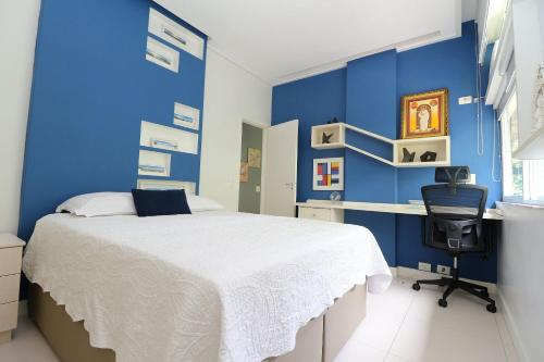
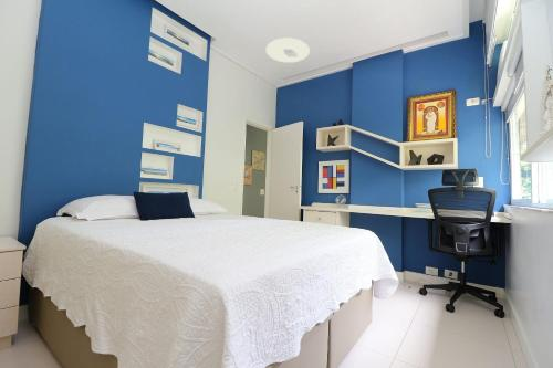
+ ceiling light (288, 49)
